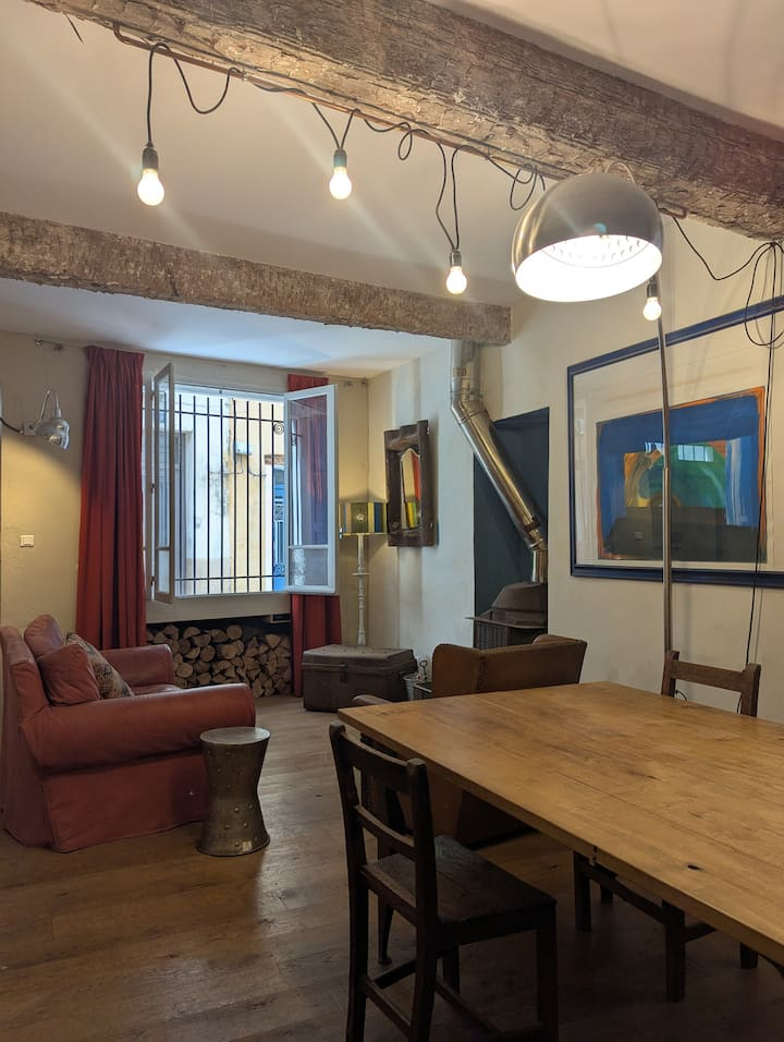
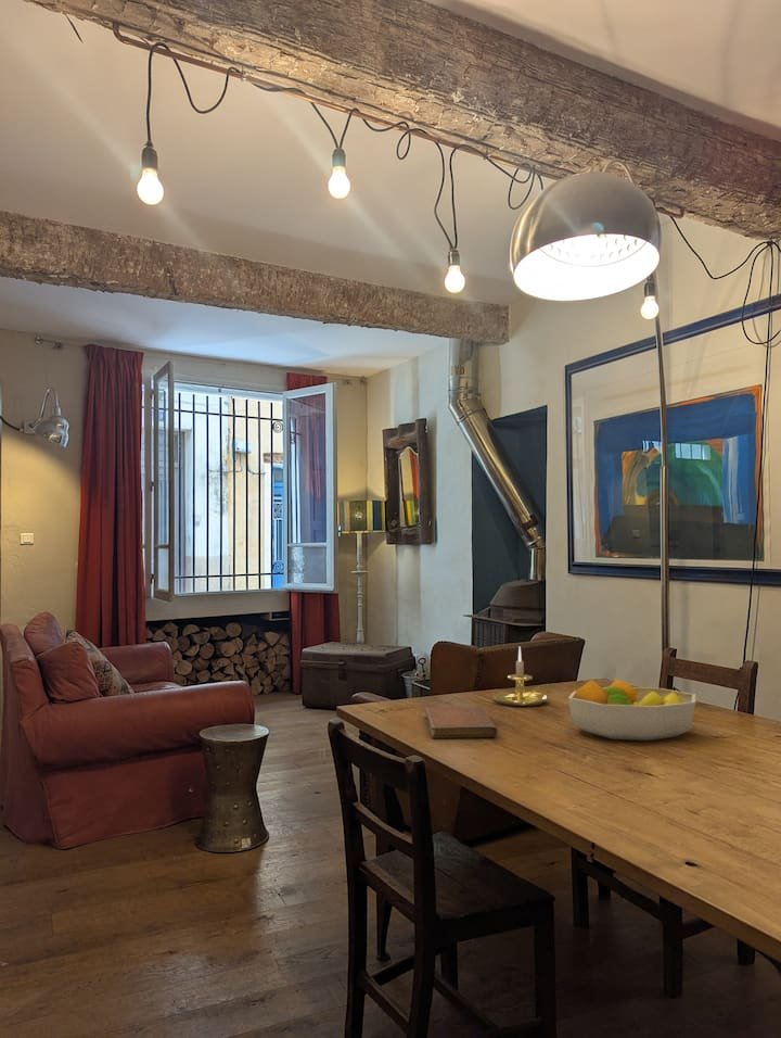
+ candle holder (524, 674)
+ notebook (459, 721)
+ fruit bowl (632, 705)
